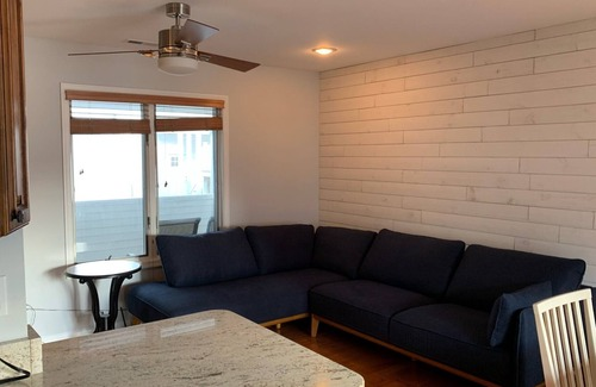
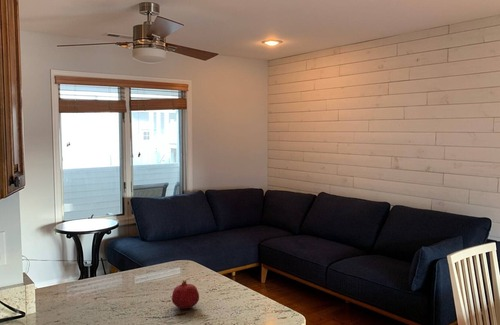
+ fruit (185, 293)
